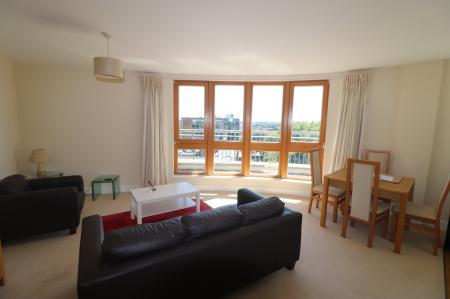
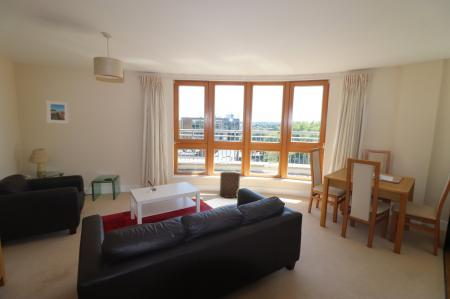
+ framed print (57, 112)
+ waste bin (229, 184)
